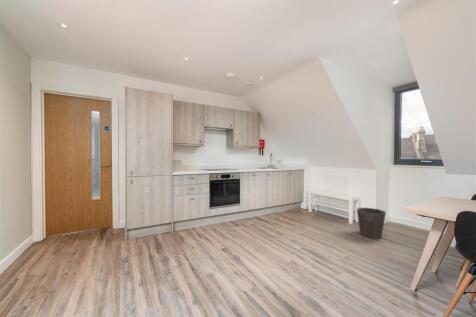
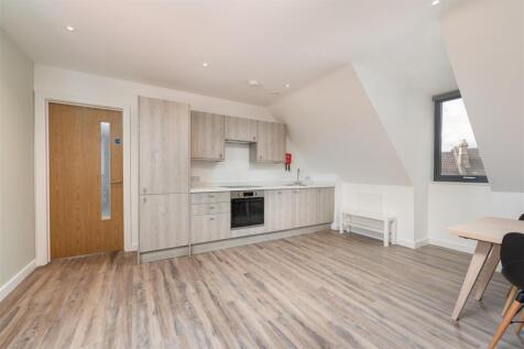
- waste bin (370, 222)
